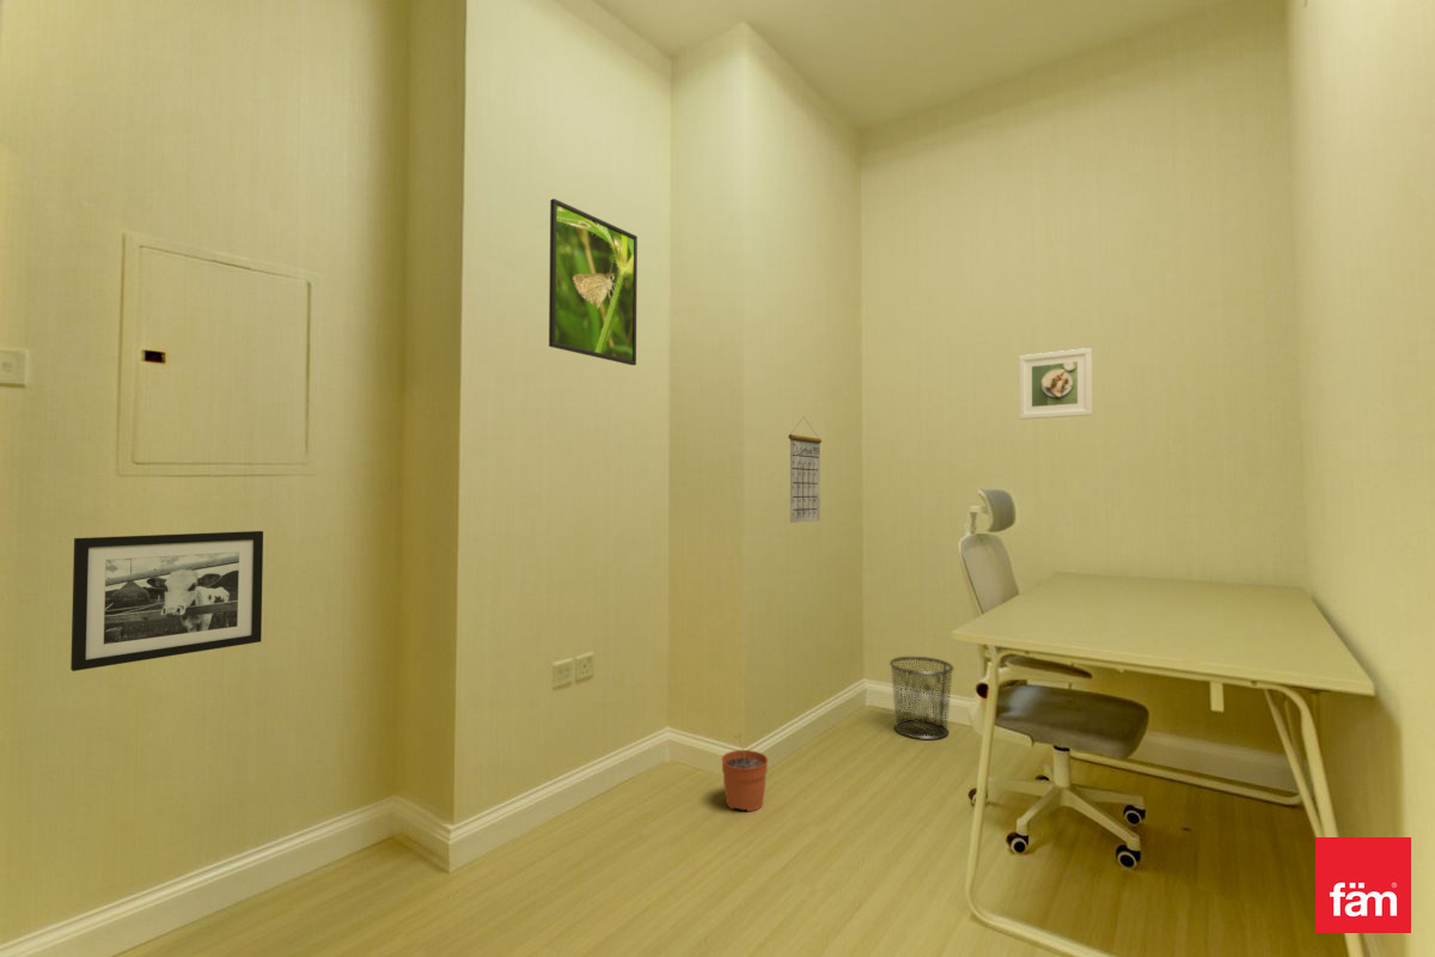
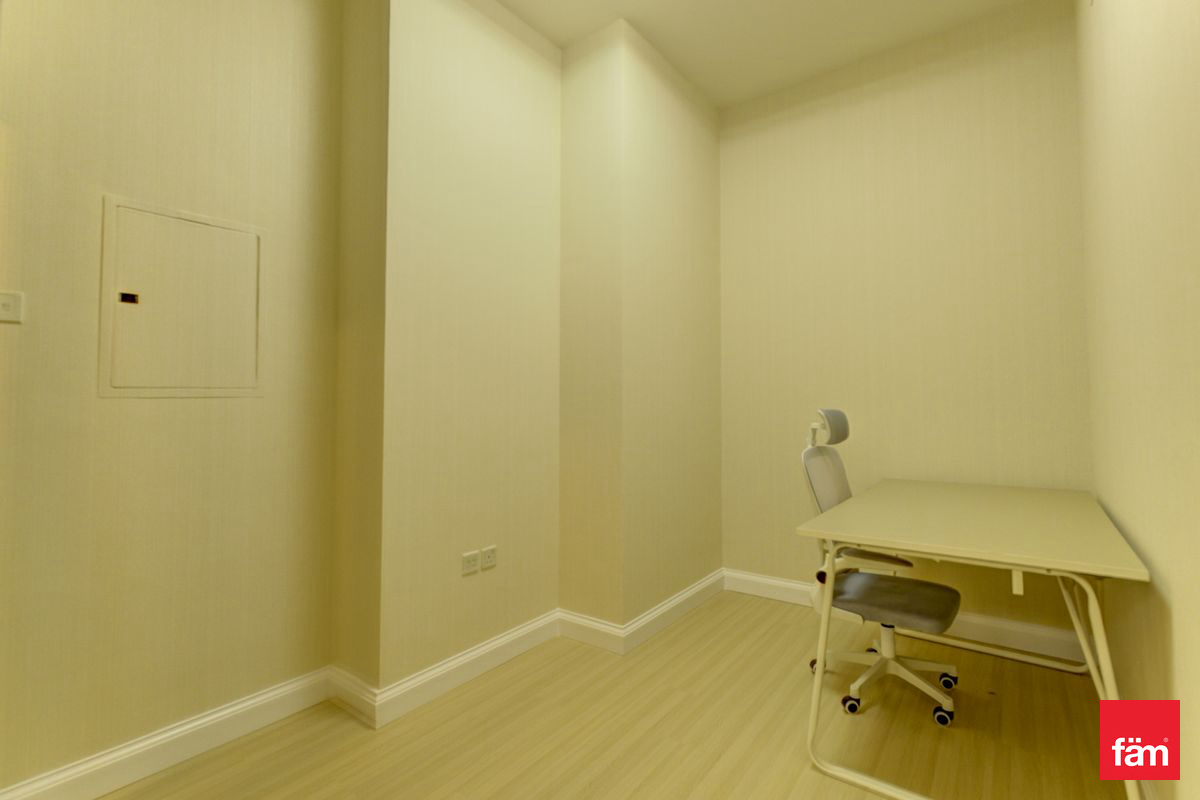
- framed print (1054, 384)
- plant pot (744, 769)
- picture frame (175, 593)
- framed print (596, 287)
- calendar (805, 469)
- waste bin (921, 696)
